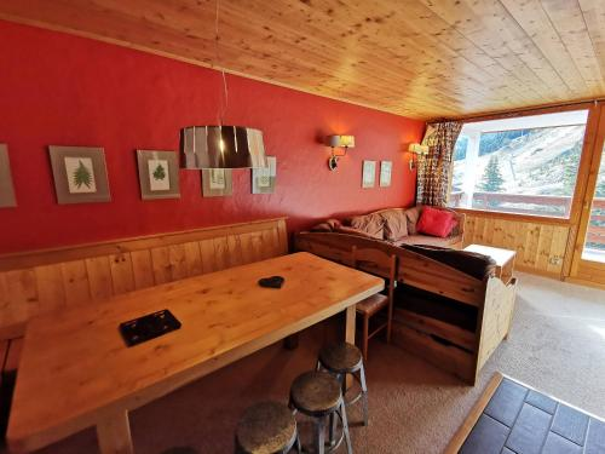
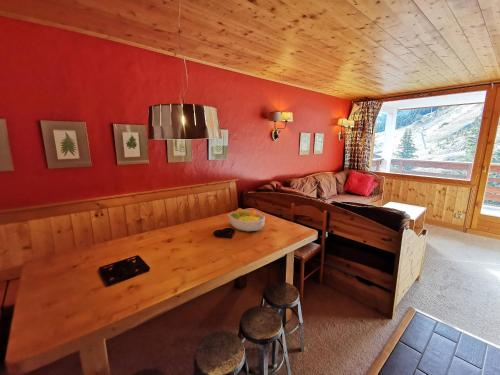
+ fruit bowl (246, 218)
